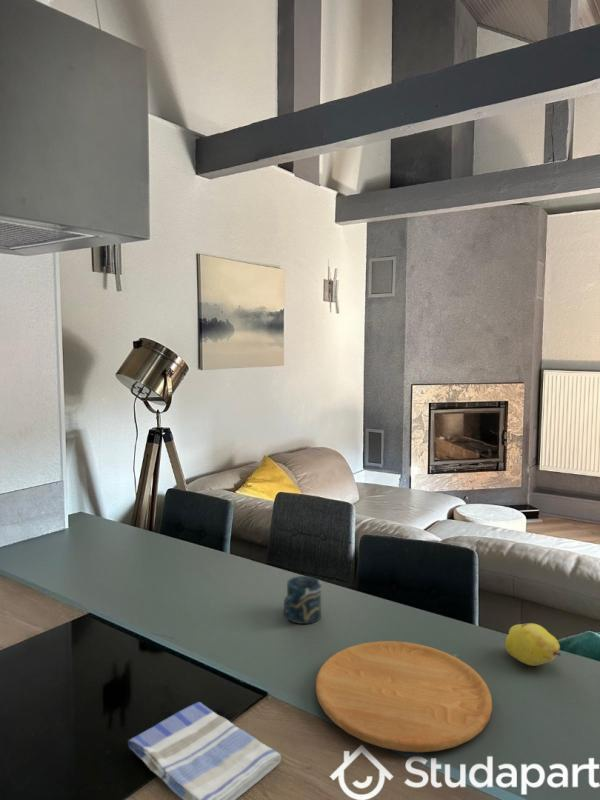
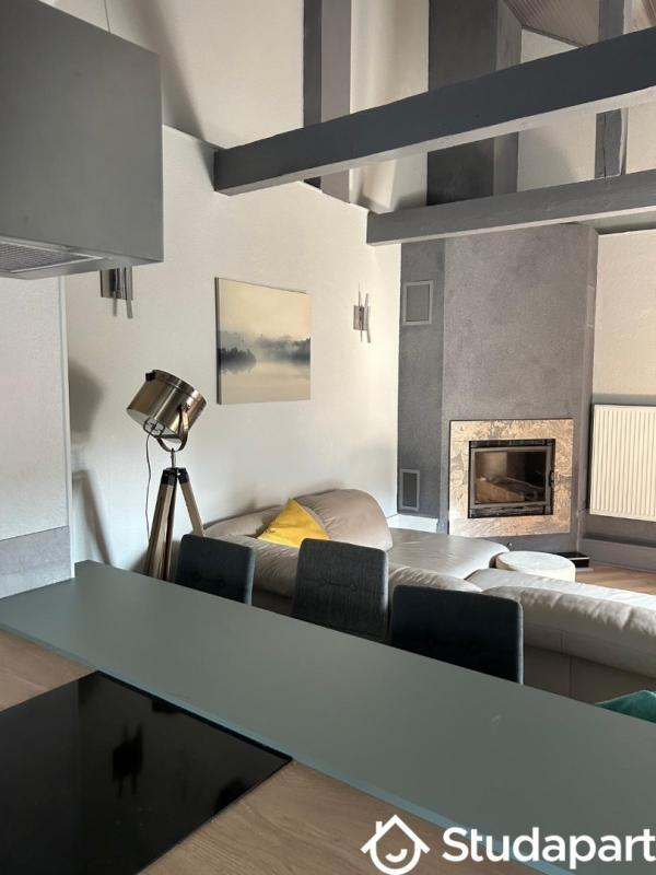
- cup (300, 601)
- cutting board (401, 690)
- fruit (533, 644)
- dish towel (203, 750)
